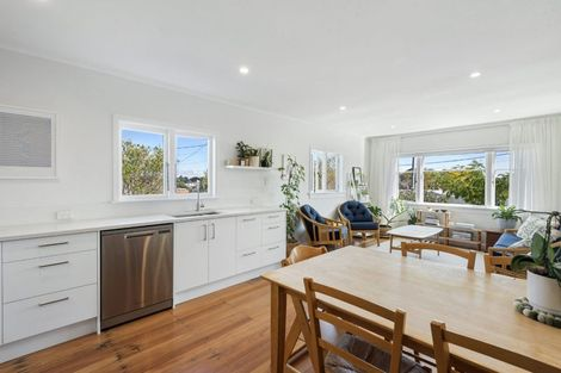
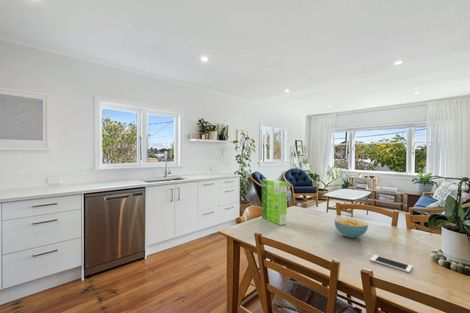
+ cereal bowl (350, 229)
+ cell phone (390, 263)
+ cake mix box (273, 200)
